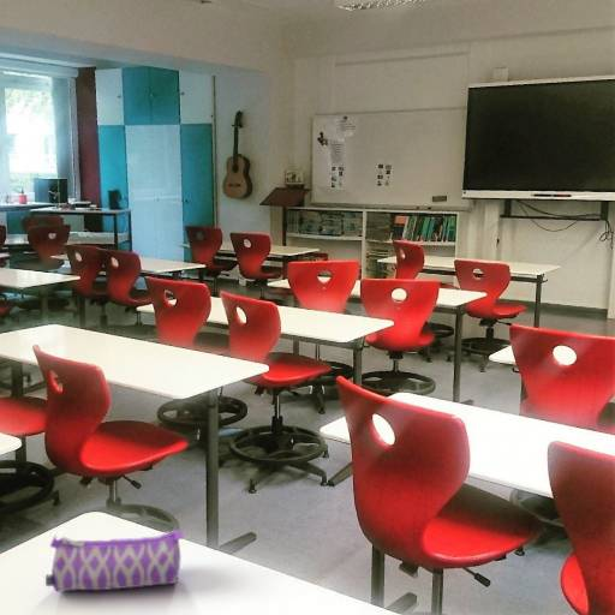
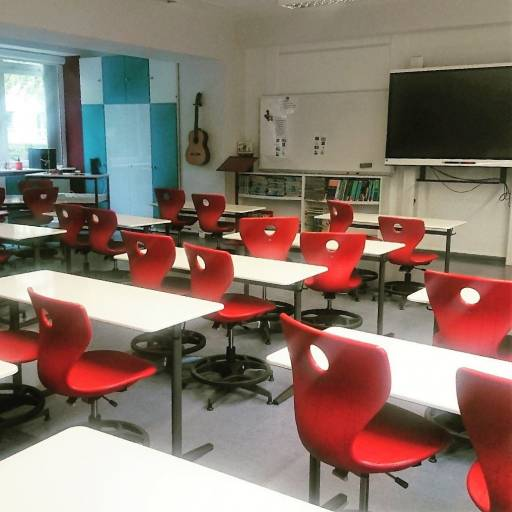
- pencil case (117, 557)
